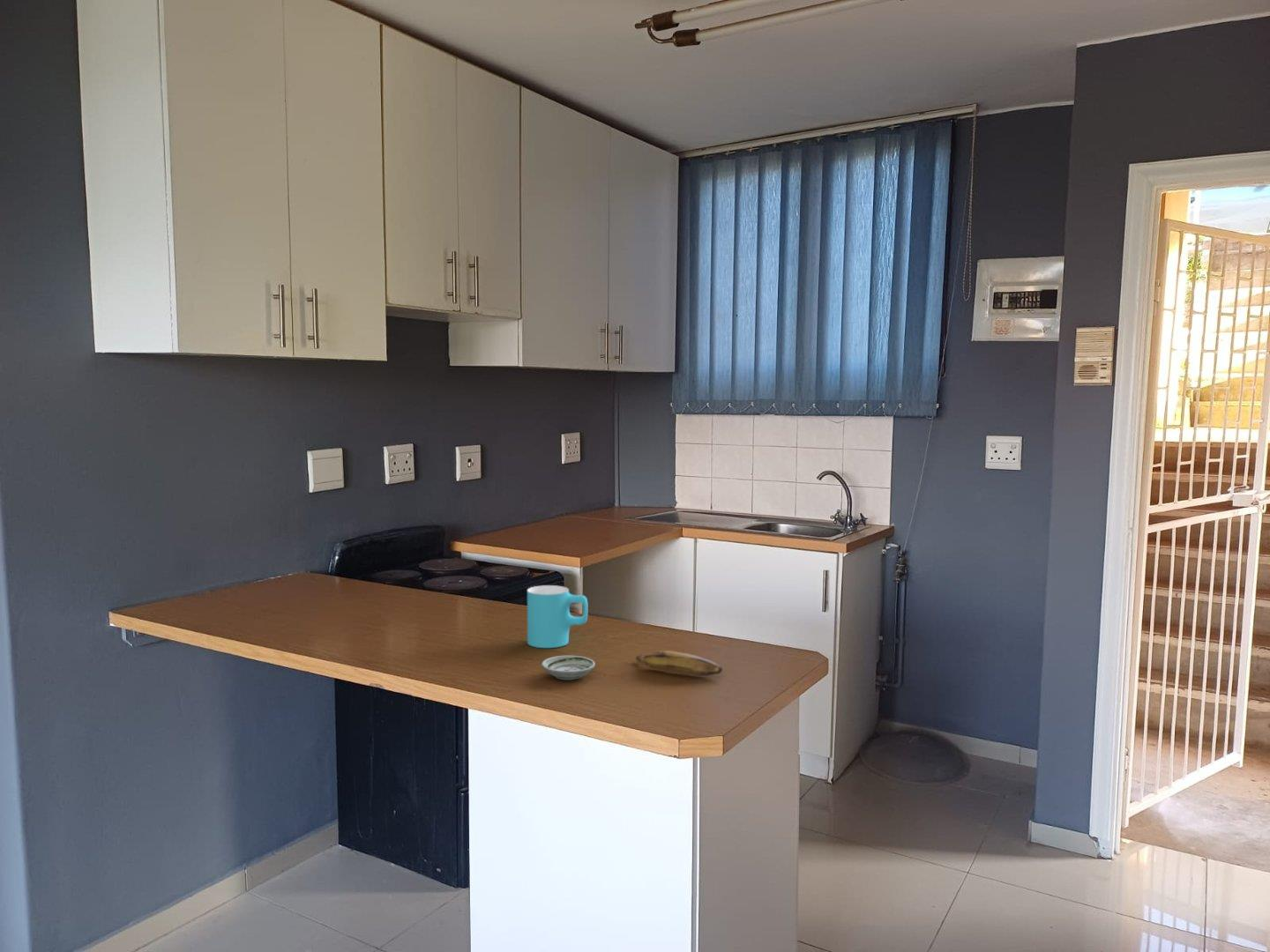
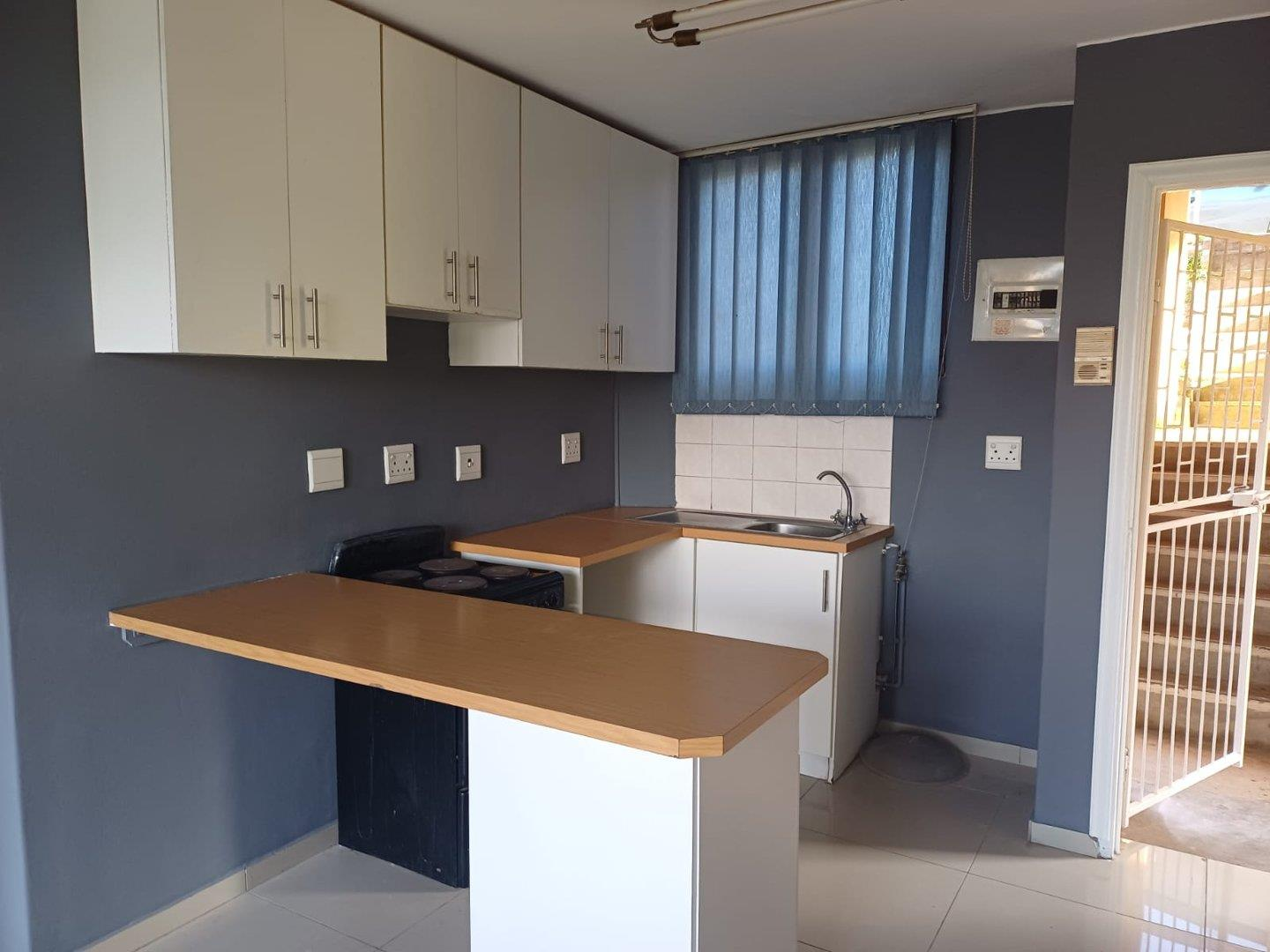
- saucer (568, 669)
- cup (555, 617)
- banana (672, 660)
